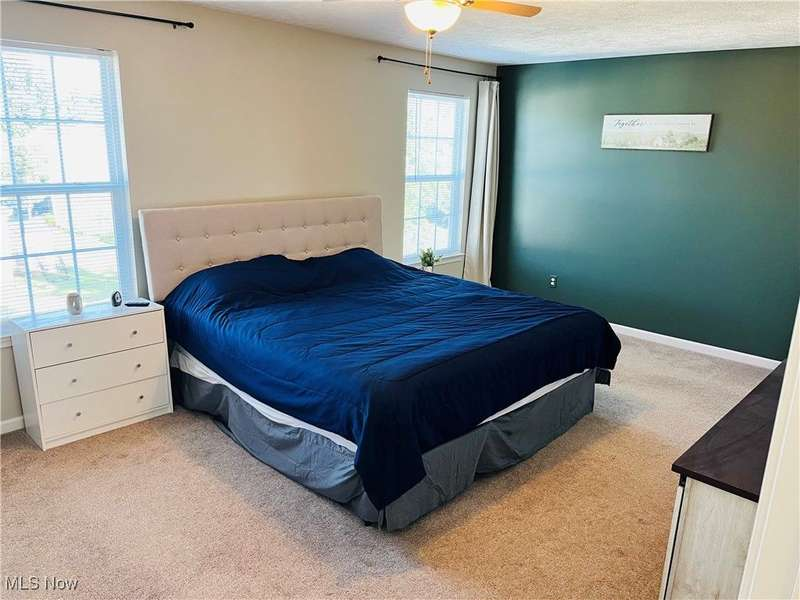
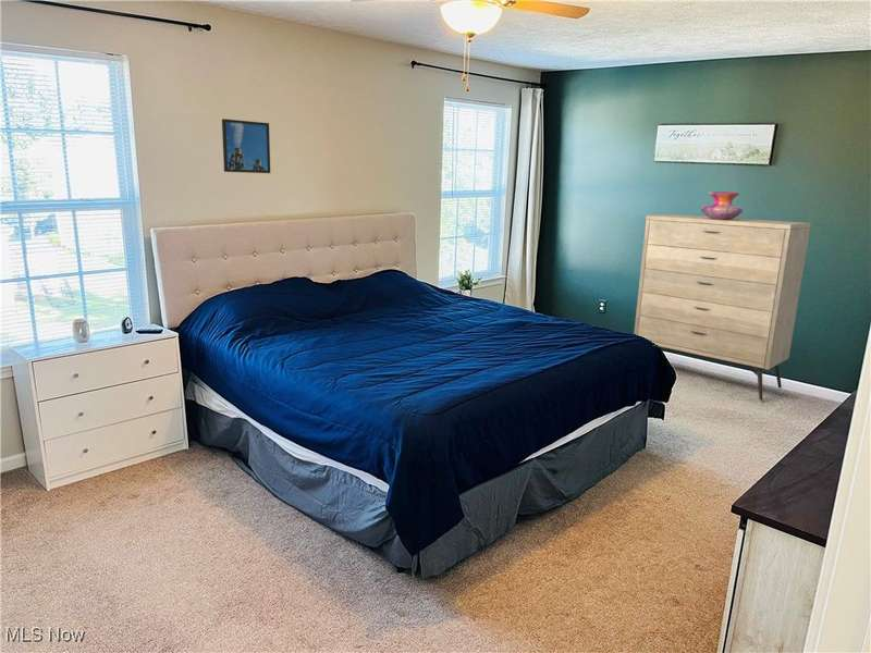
+ dresser (714, 300)
+ decorative vase (722, 205)
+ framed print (246, 147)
